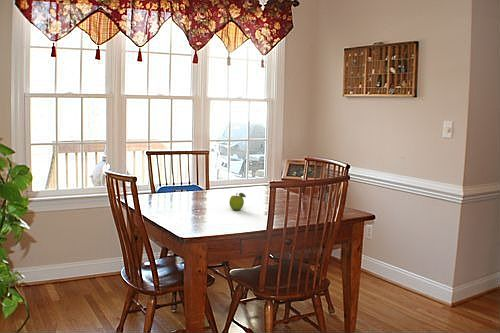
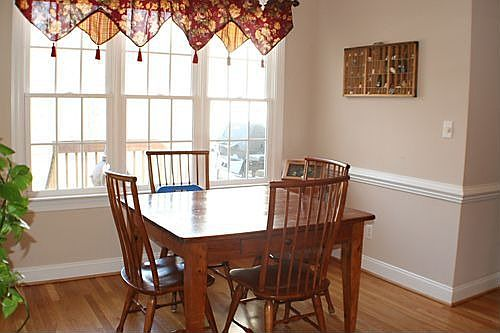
- fruit (237, 201)
